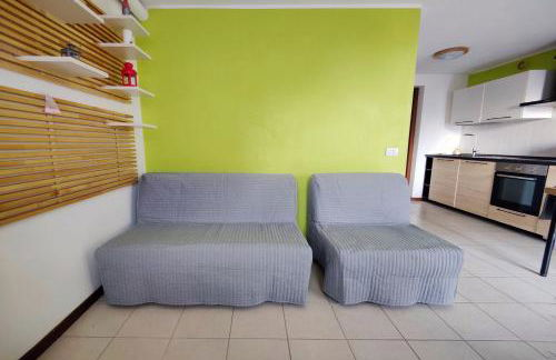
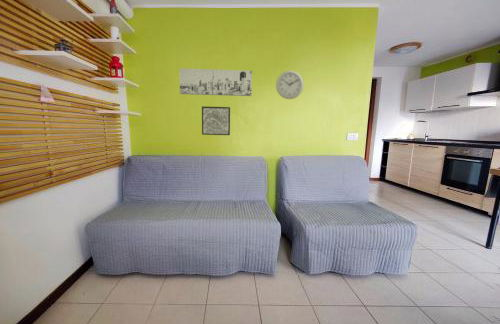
+ wall art (216, 82)
+ wall art (216, 121)
+ wall clock (289, 84)
